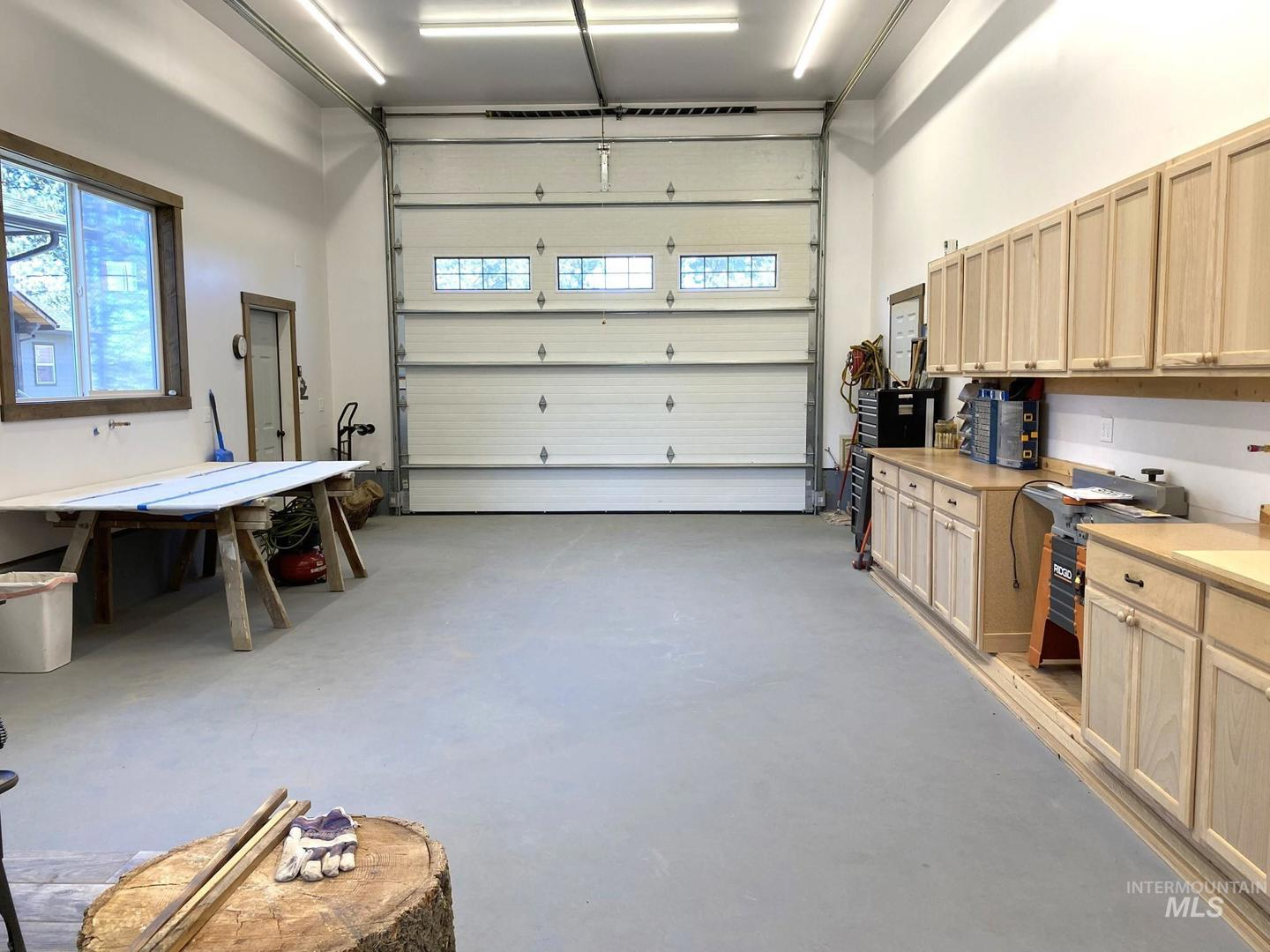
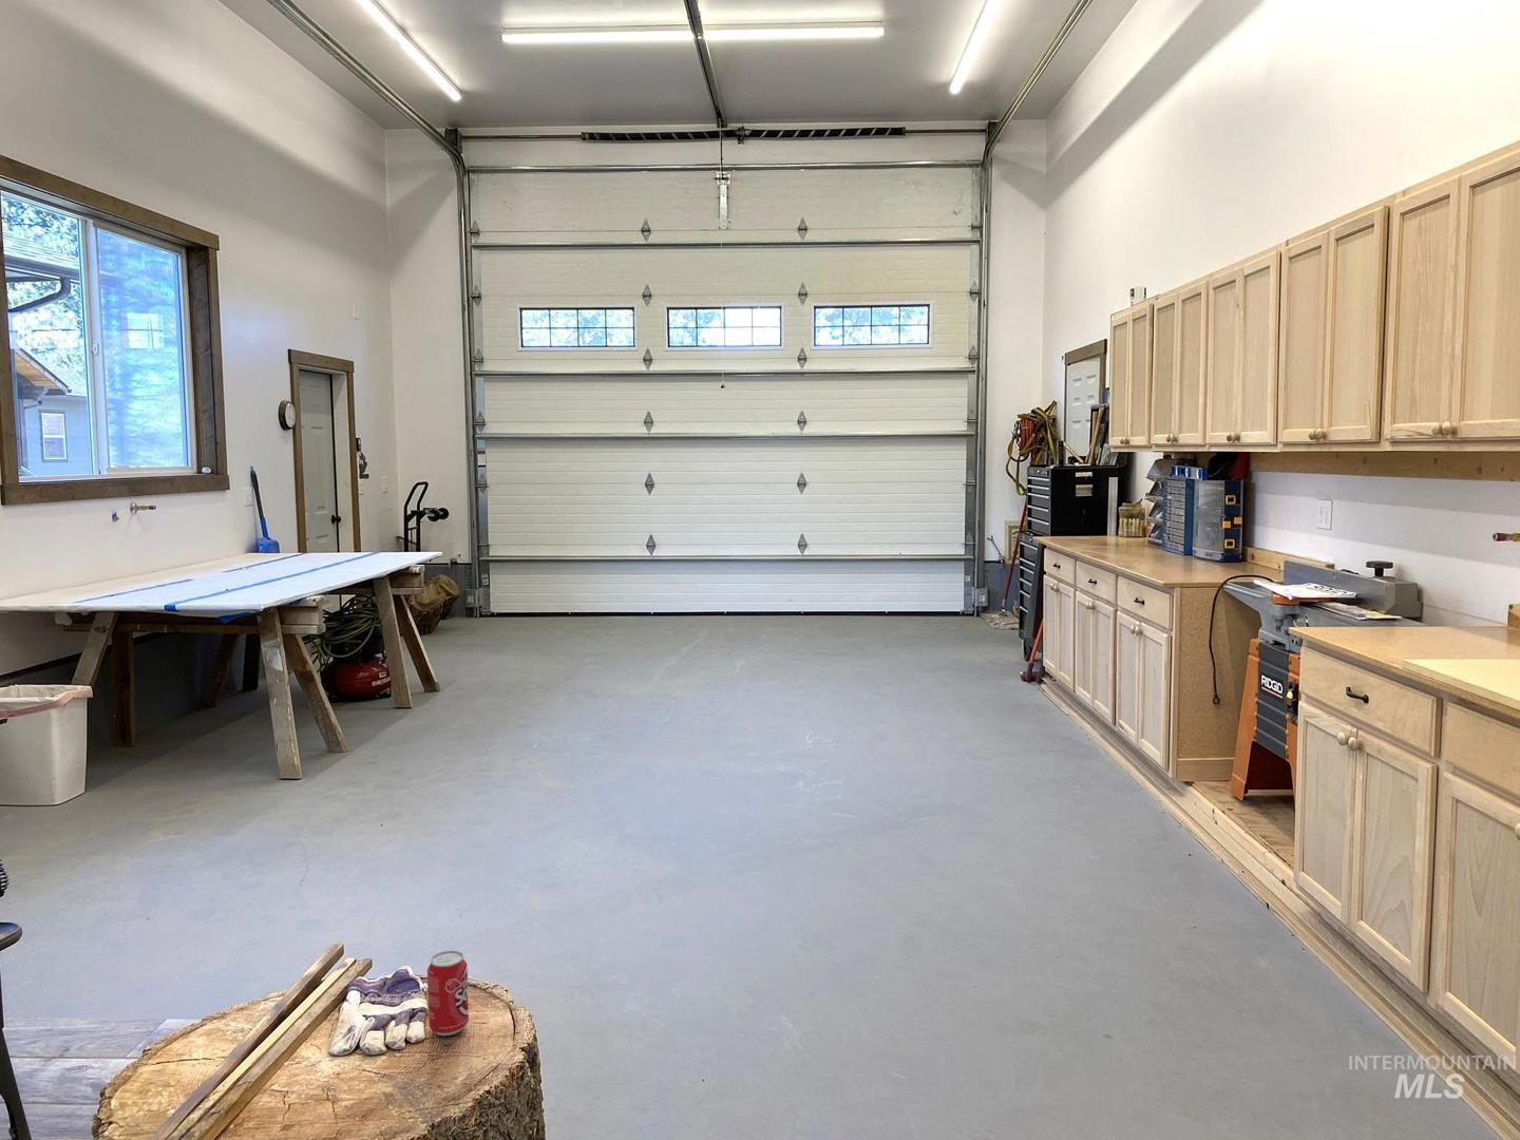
+ beverage can (448, 993)
